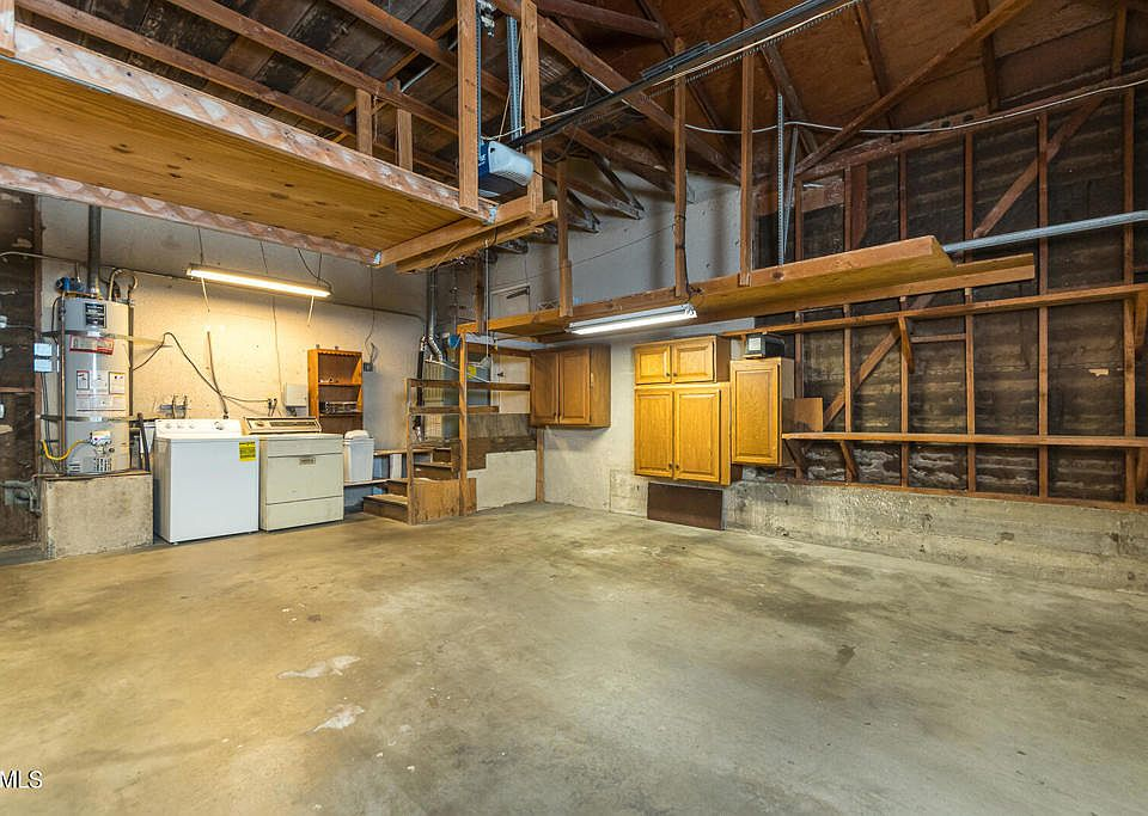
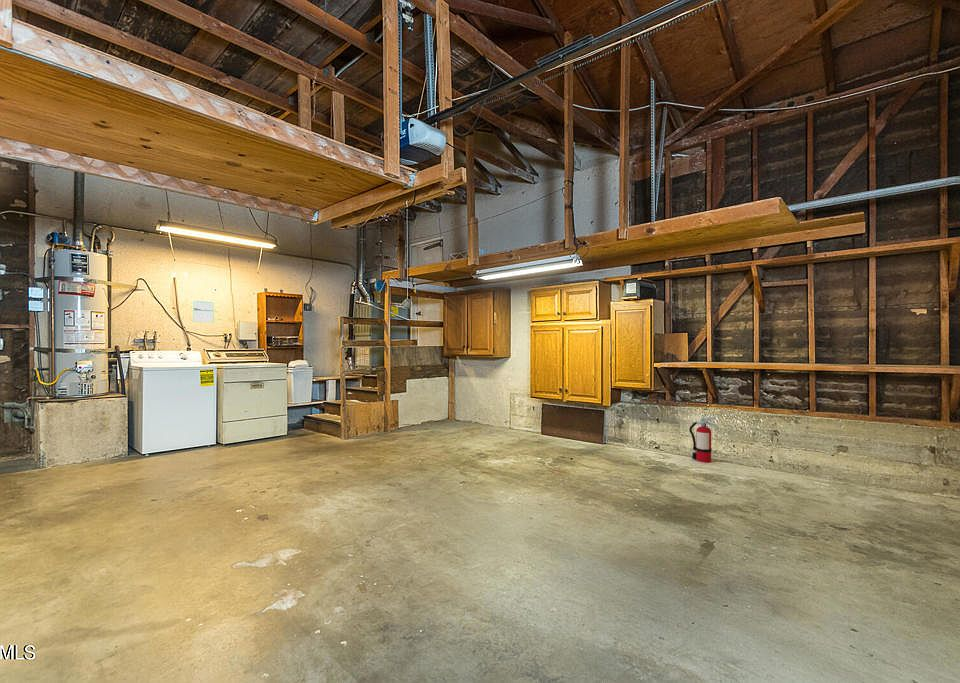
+ calendar (203, 311)
+ fire extinguisher (702, 437)
